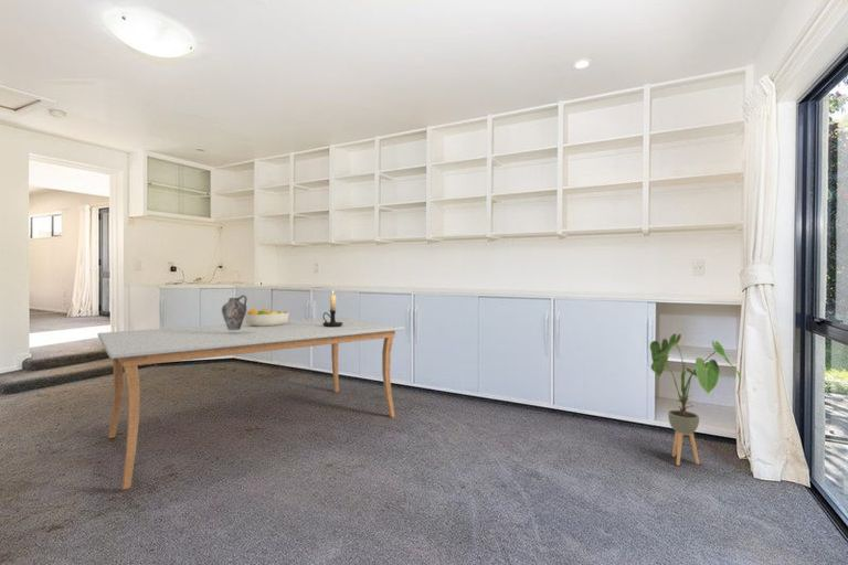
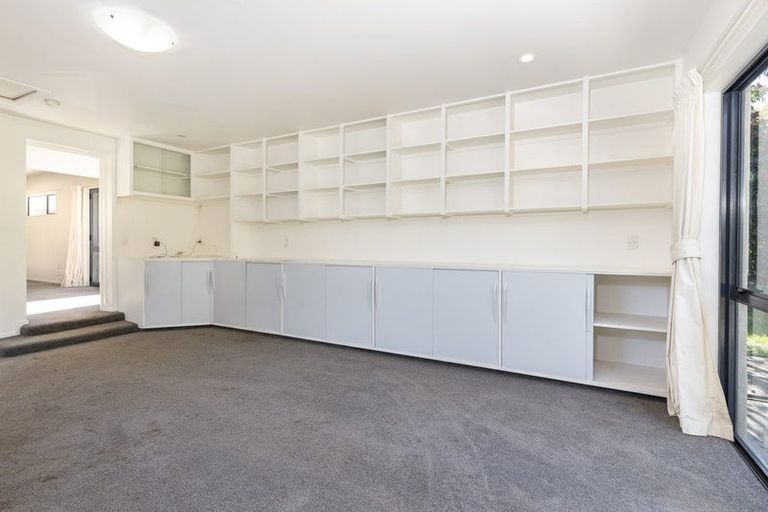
- ceramic jug (233, 313)
- house plant (690, 403)
- fruit bowl (267, 316)
- dining table (262, 351)
- candle holder (330, 307)
